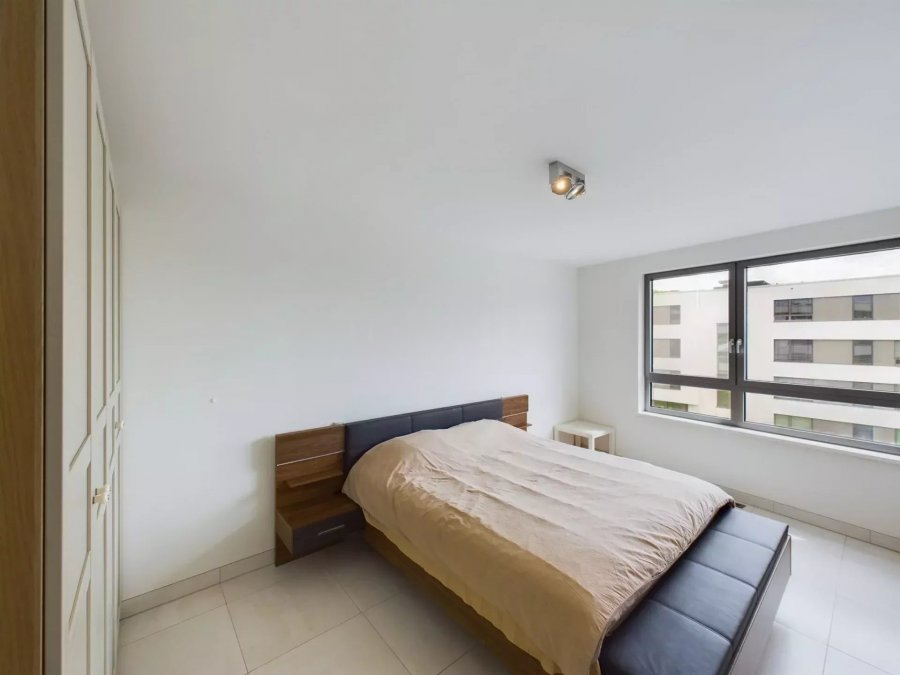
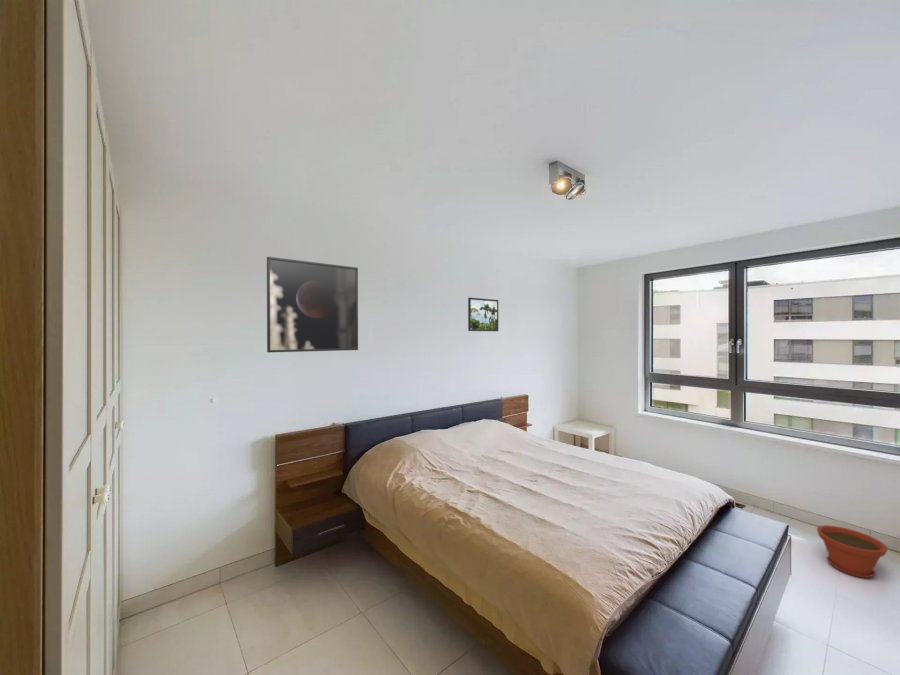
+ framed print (315, 306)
+ plant pot (850, 553)
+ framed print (483, 315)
